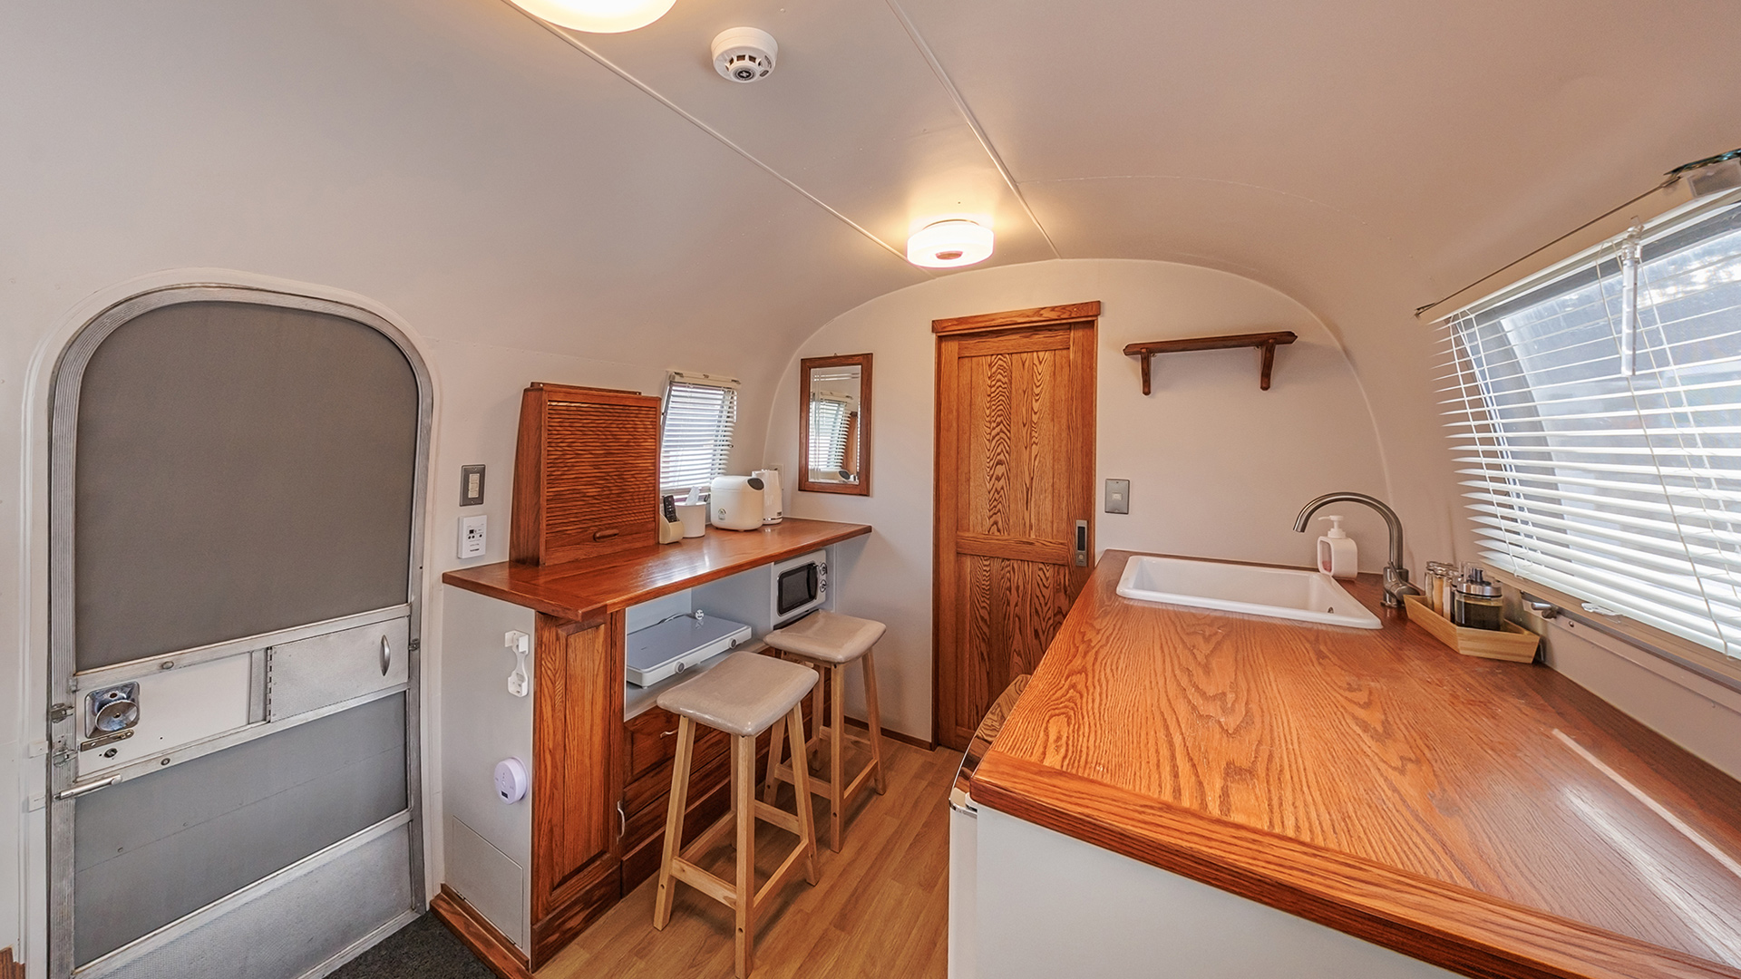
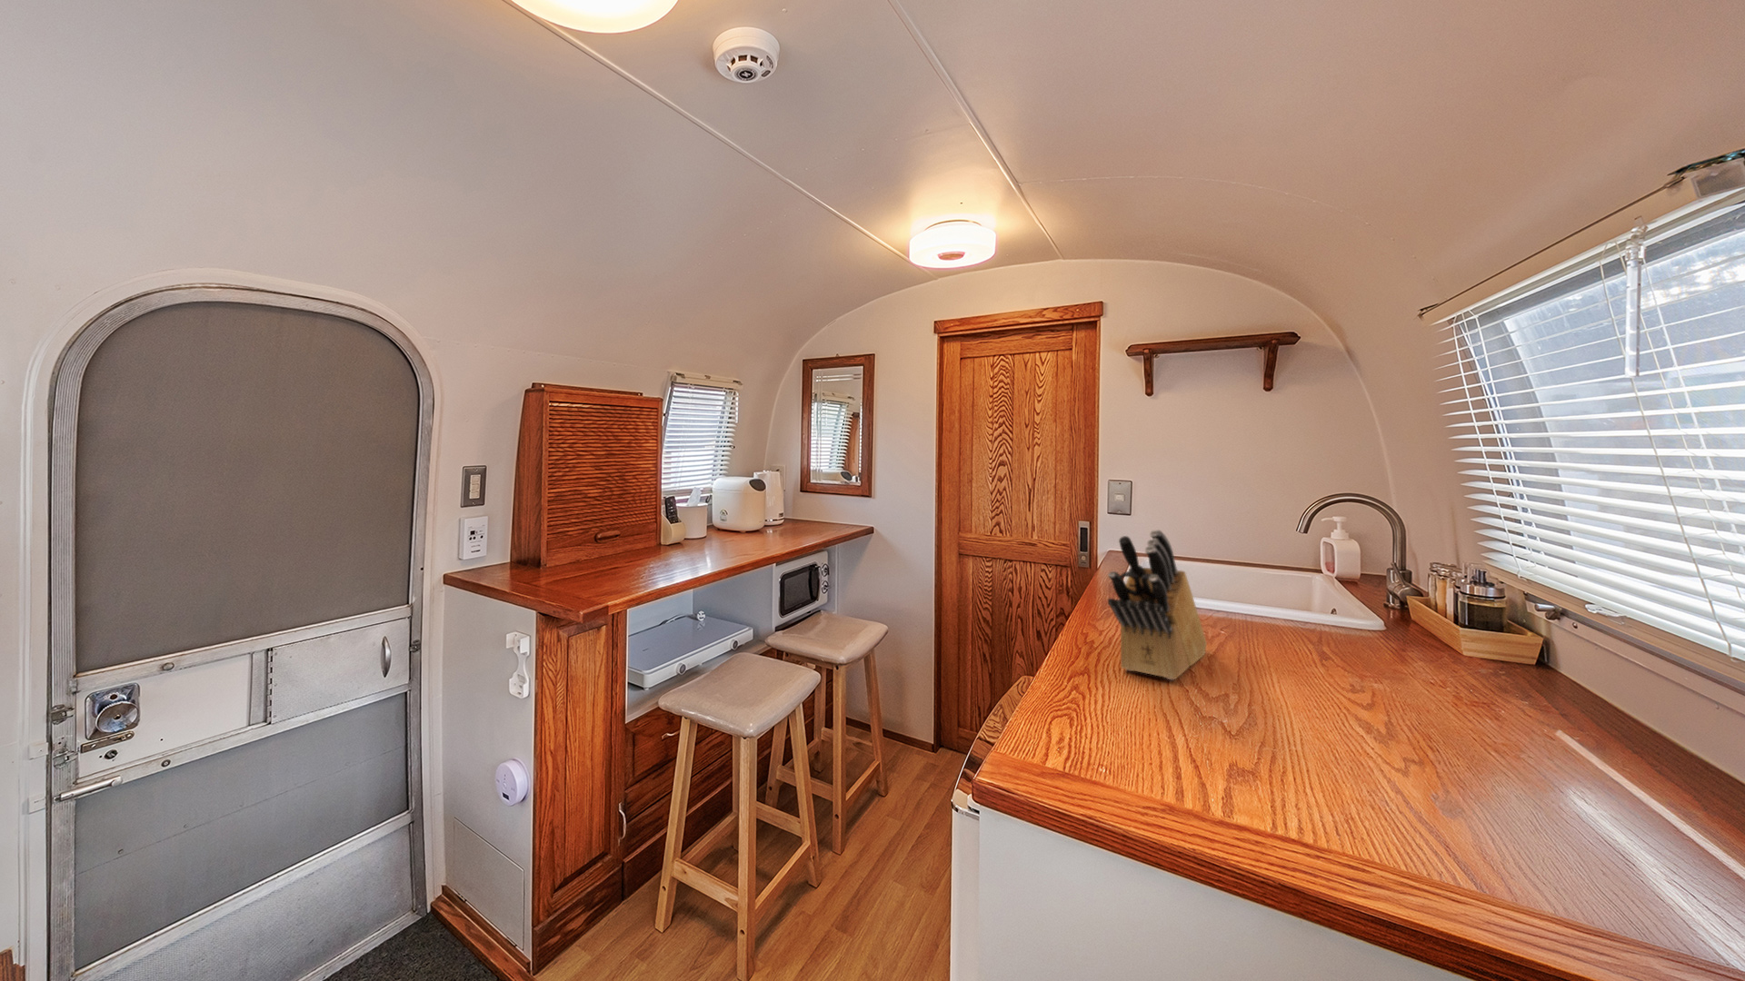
+ knife block (1159, 597)
